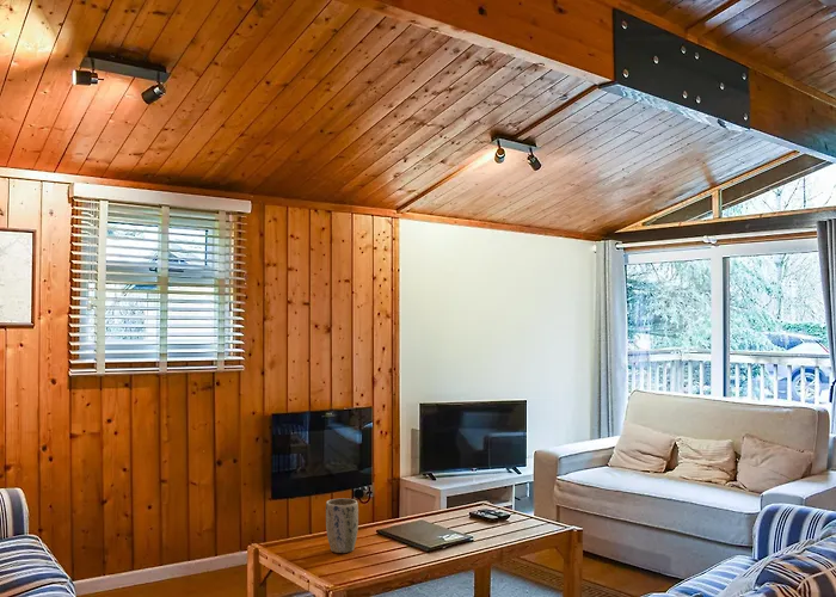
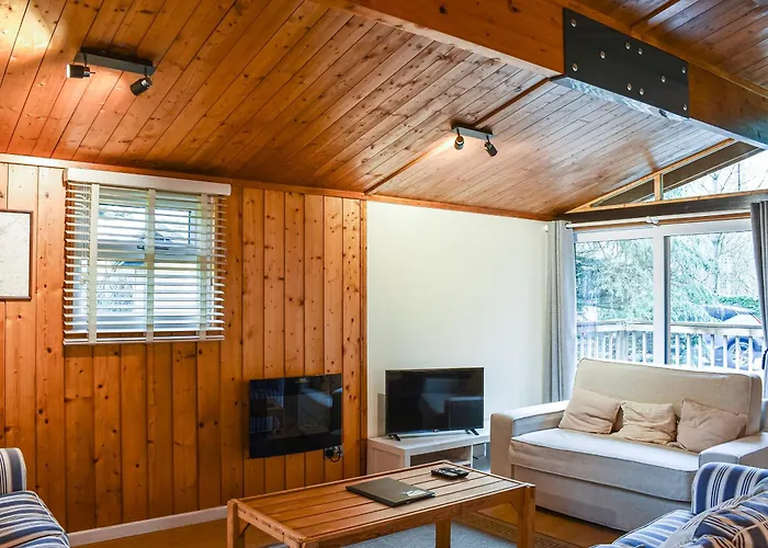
- plant pot (342, 525)
